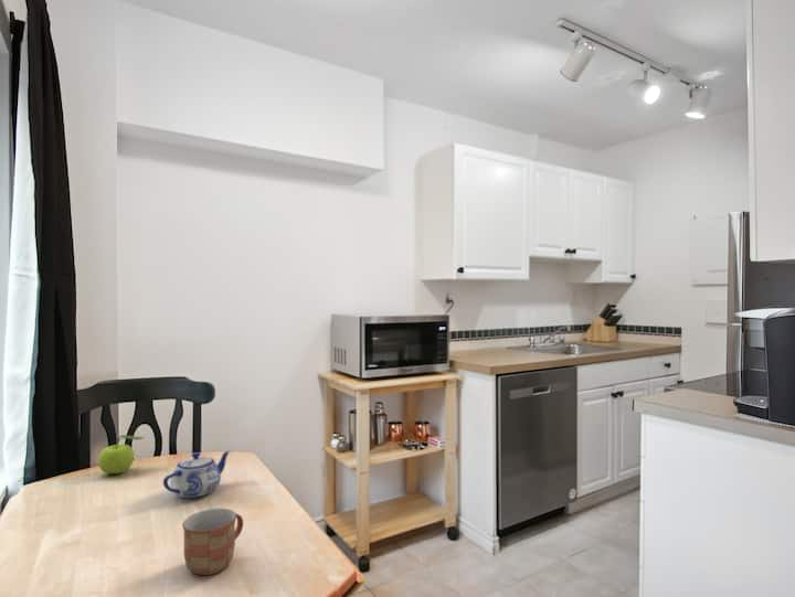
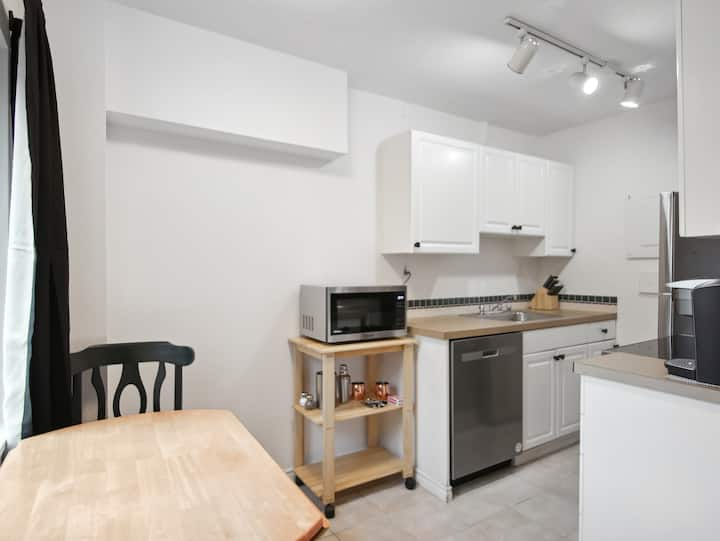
- teapot (199, 470)
- fruit (123, 452)
- mug (215, 539)
